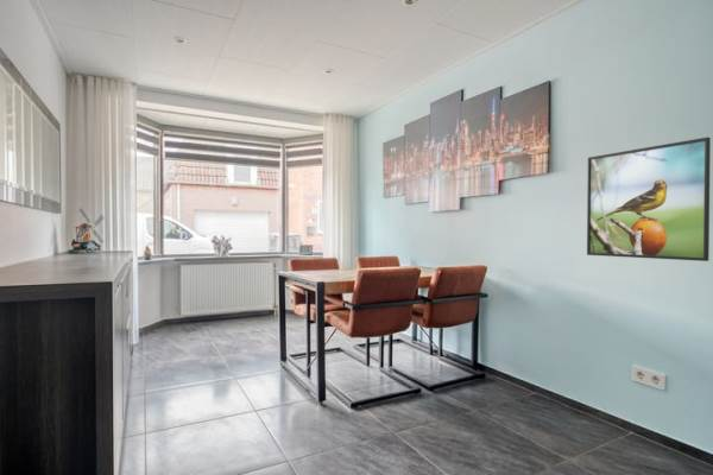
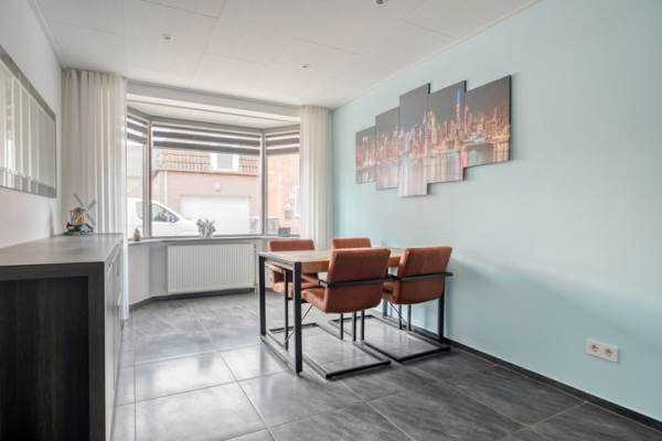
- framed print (641, 203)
